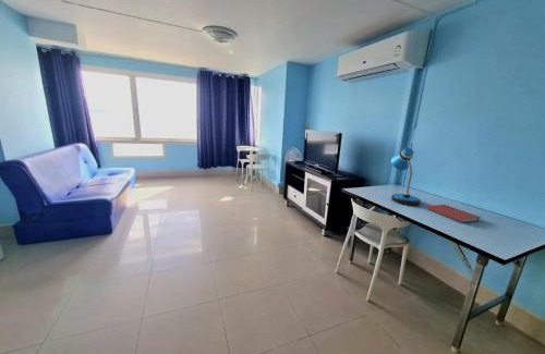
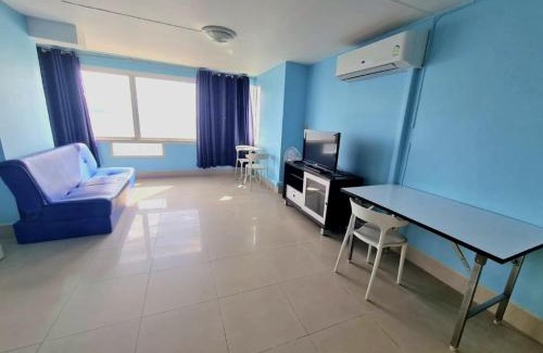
- book (452, 212)
- desk lamp (409, 175)
